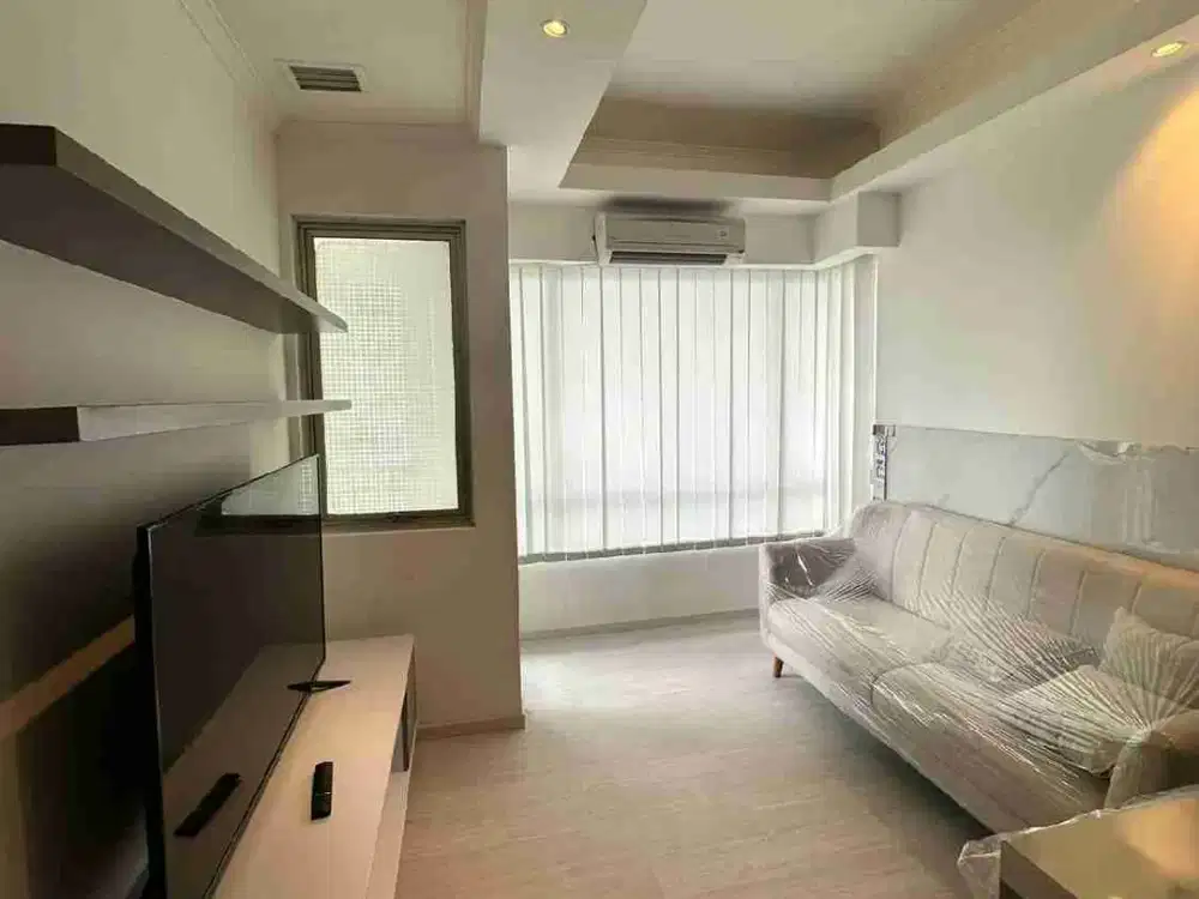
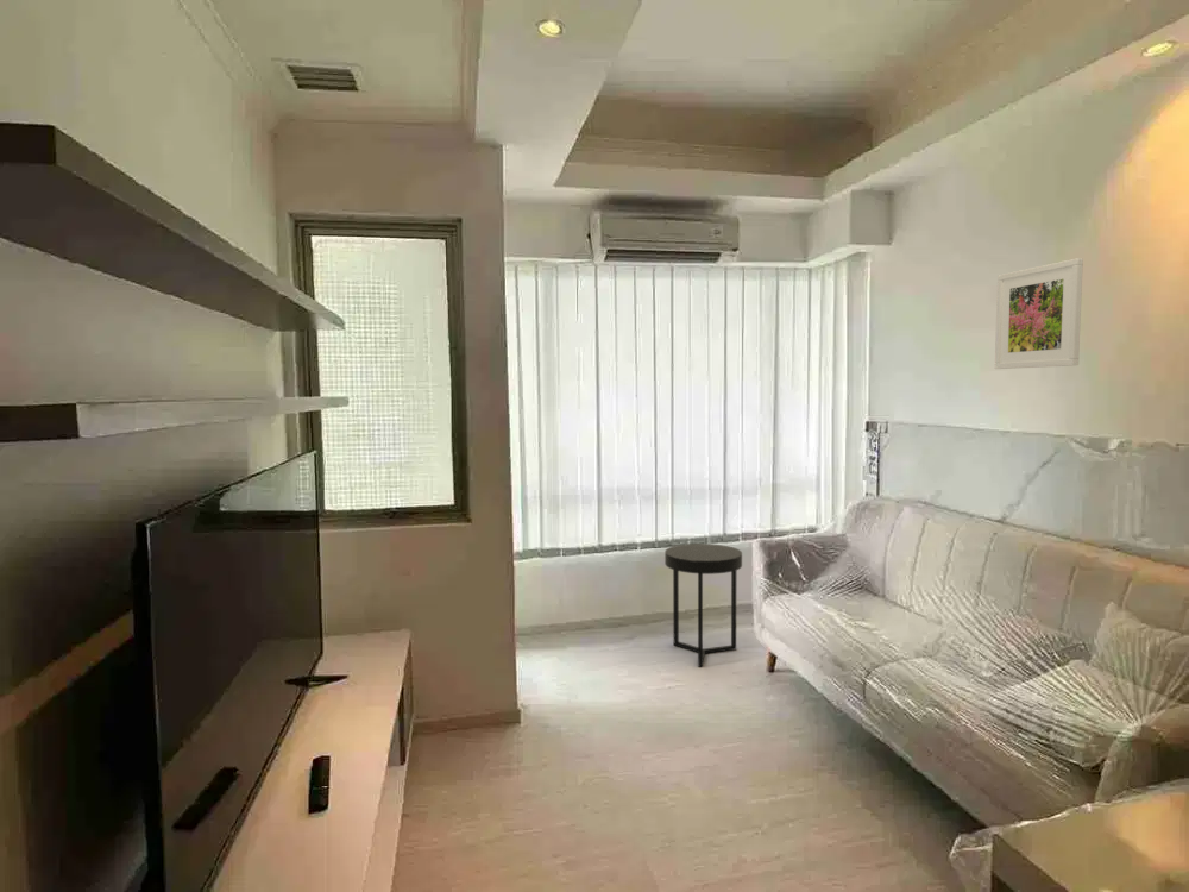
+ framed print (1036, 318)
+ side table (702, 602)
